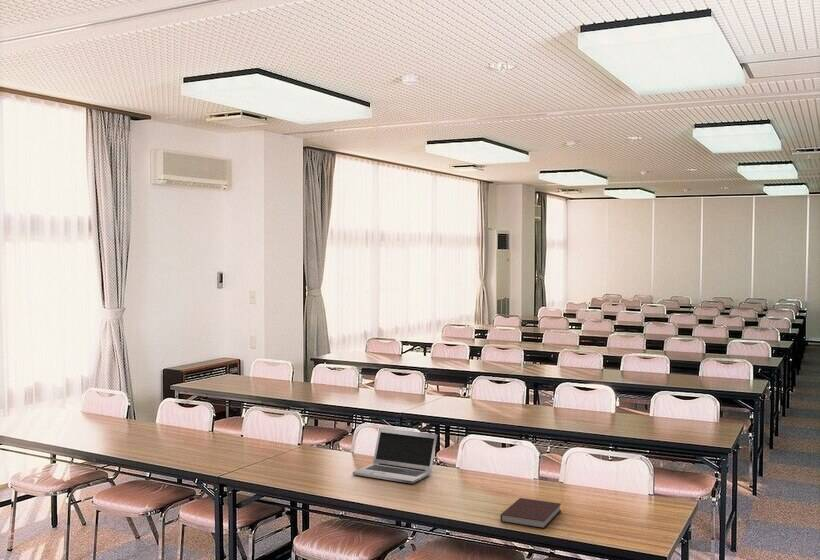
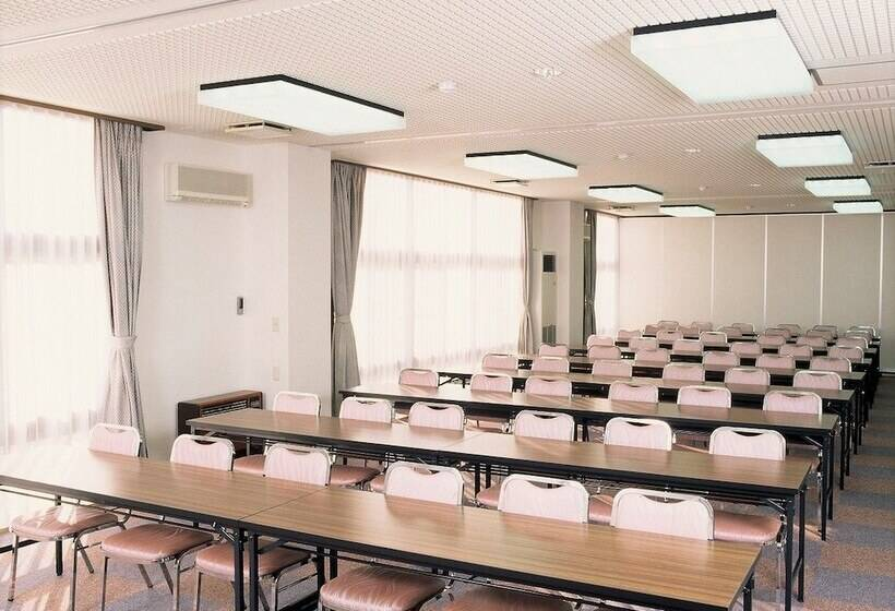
- laptop (395, 454)
- notebook (531, 512)
